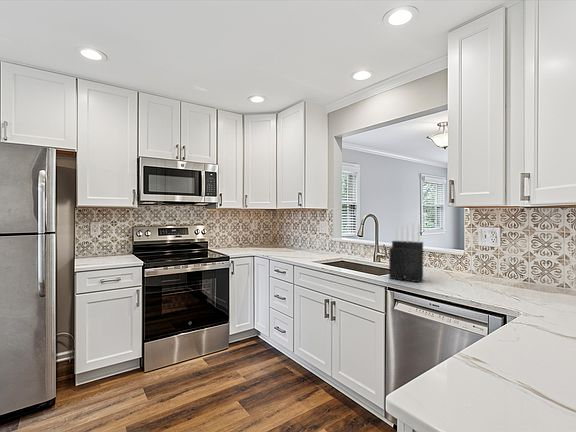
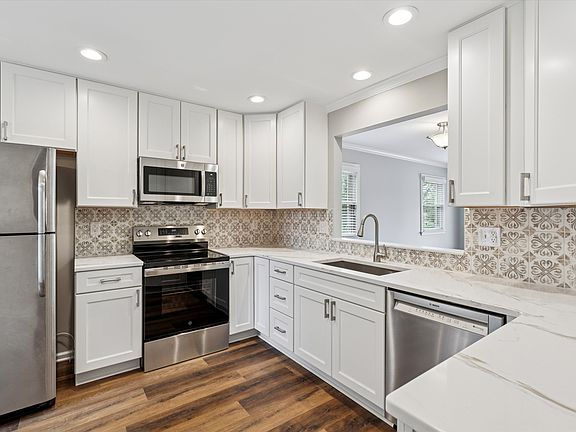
- knife block (405, 251)
